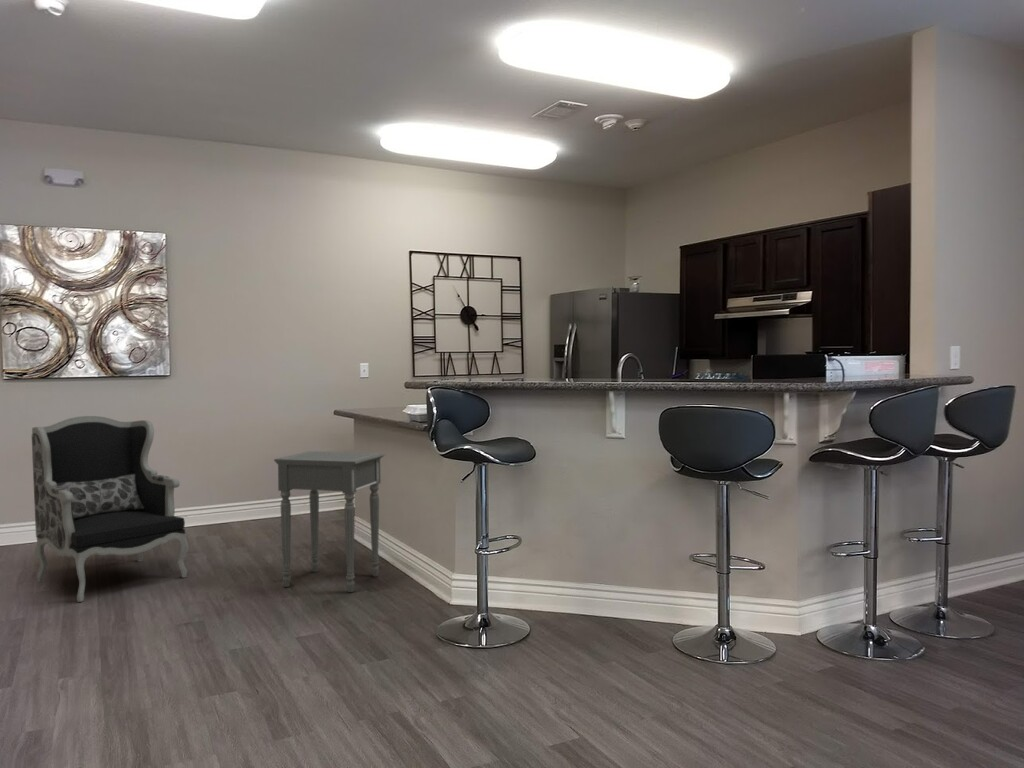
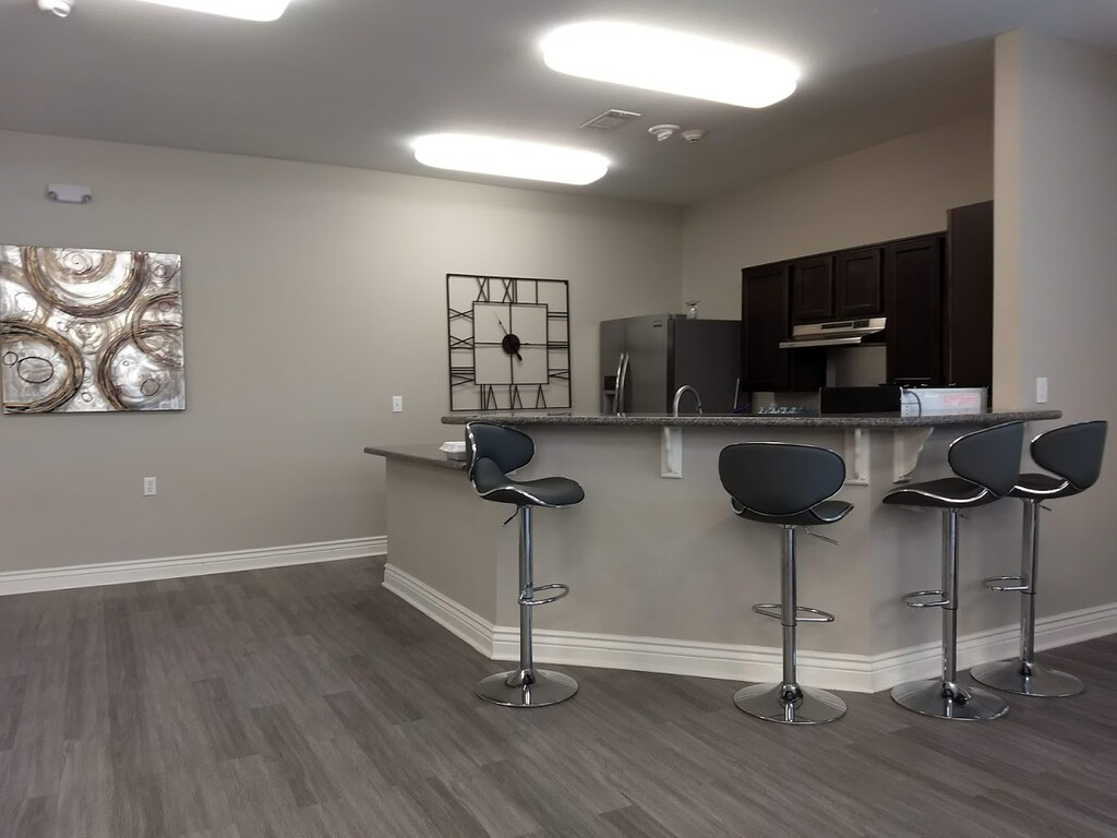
- side table (345, 518)
- armchair (109, 498)
